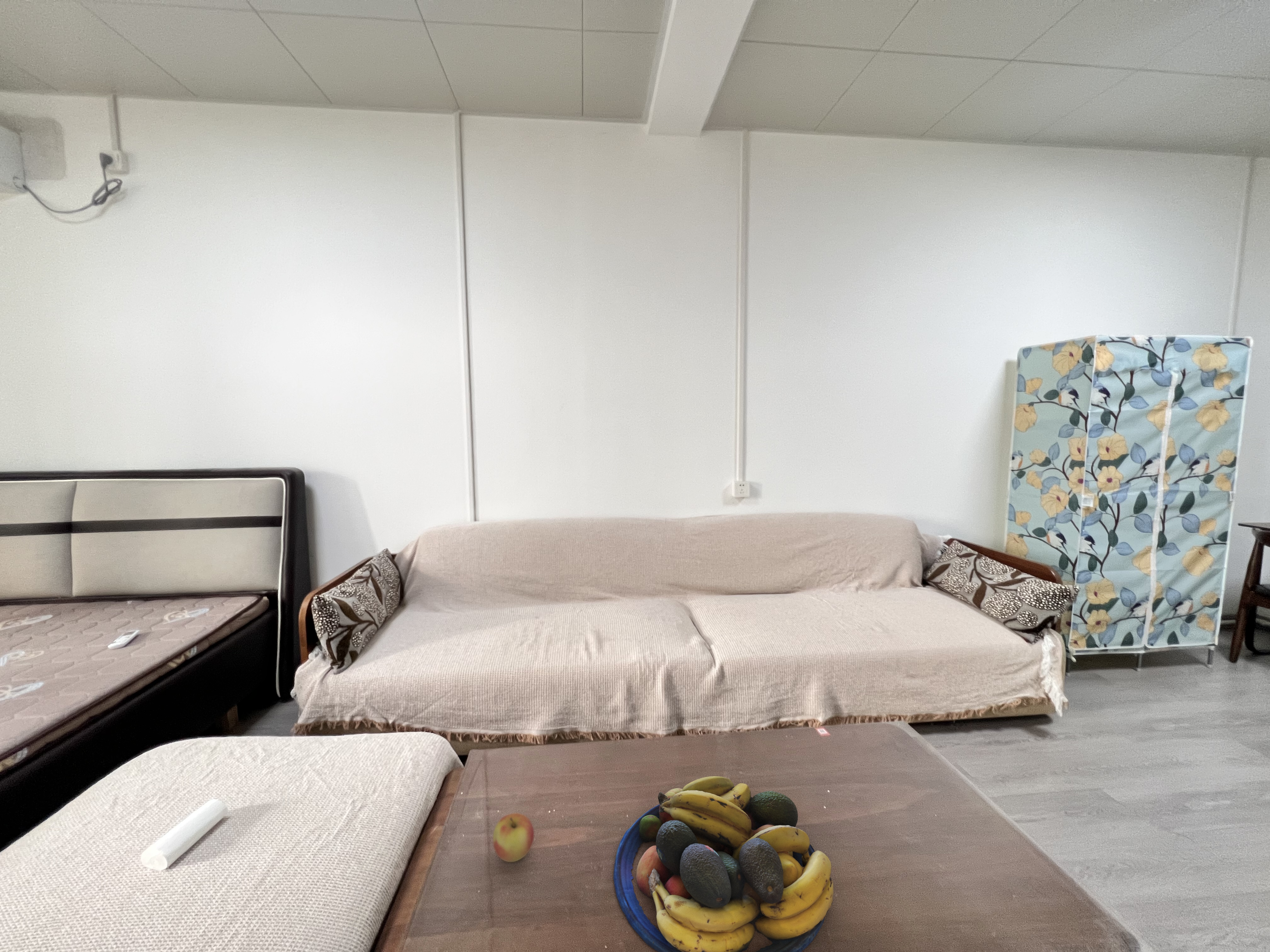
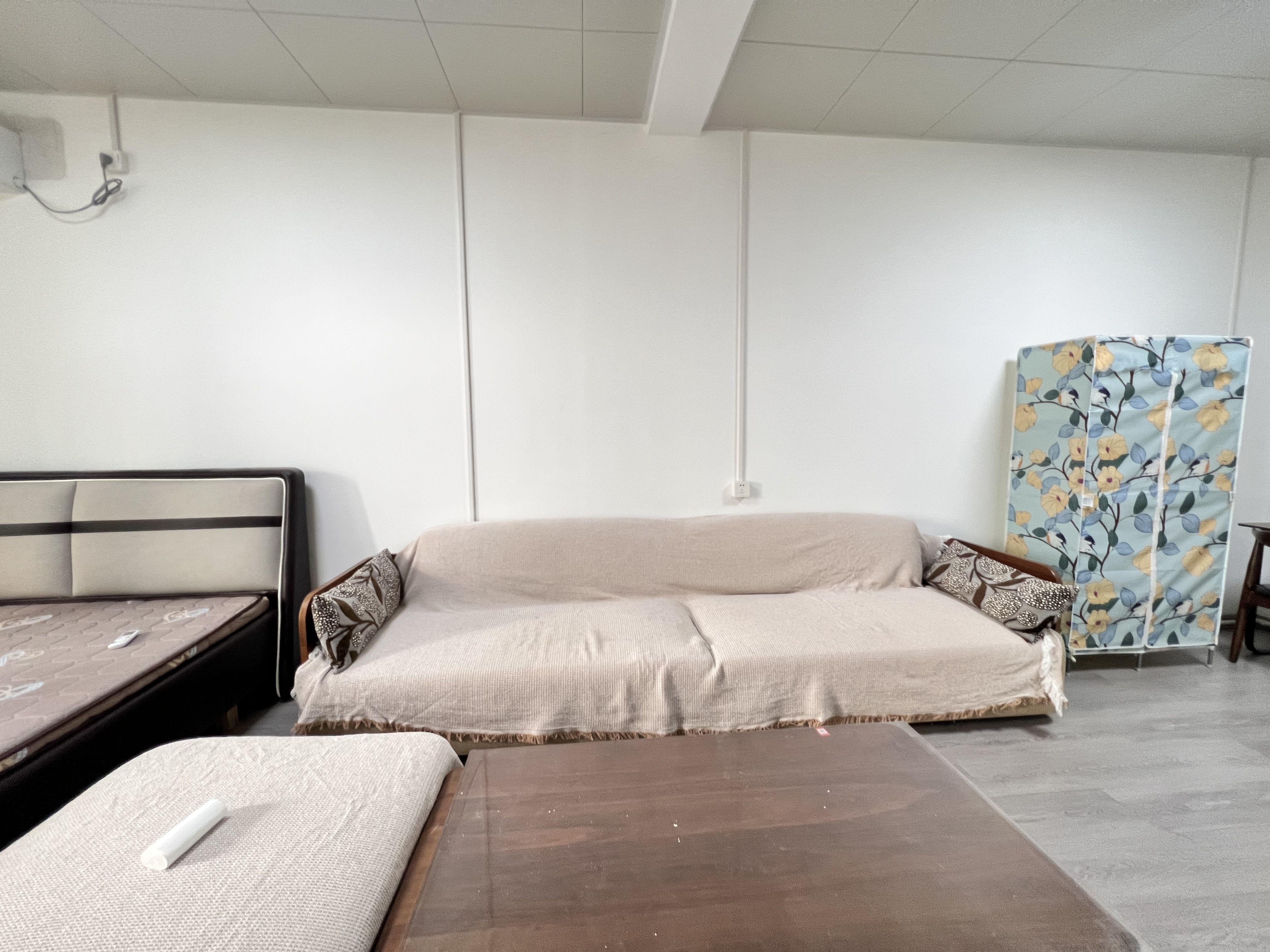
- apple (513, 834)
- fruit bowl (718, 836)
